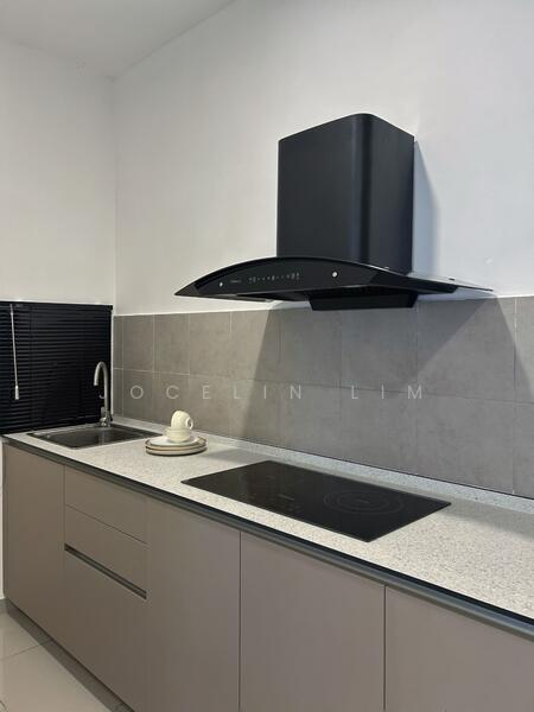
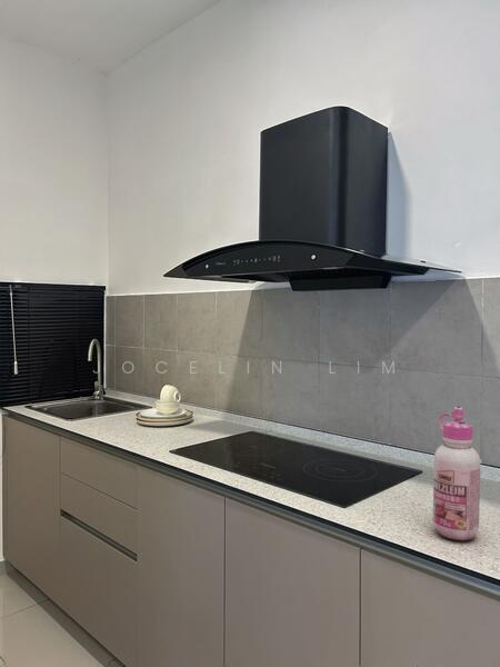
+ glue bottle (456, 470)
